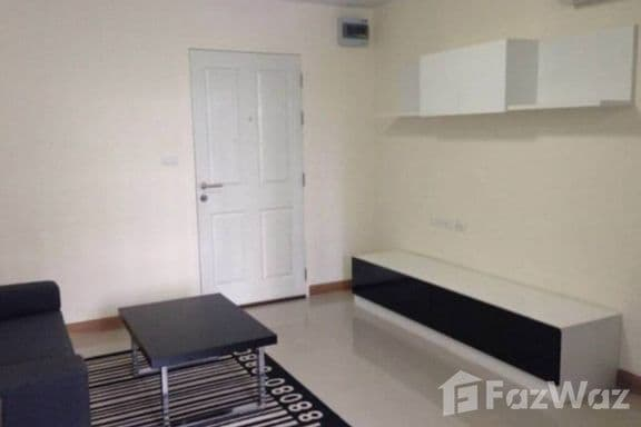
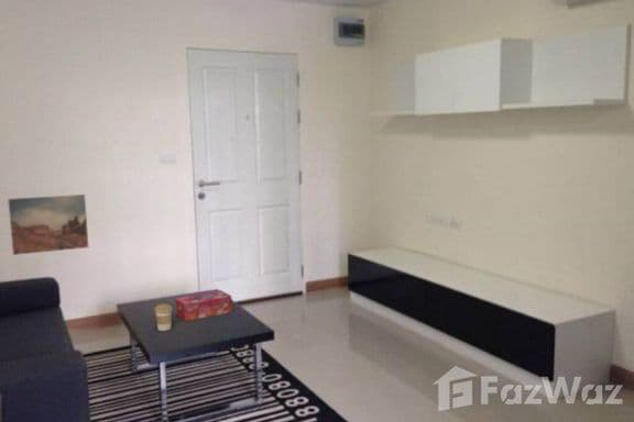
+ coffee cup (163, 316)
+ wall art (50, 223)
+ tissue box (204, 304)
